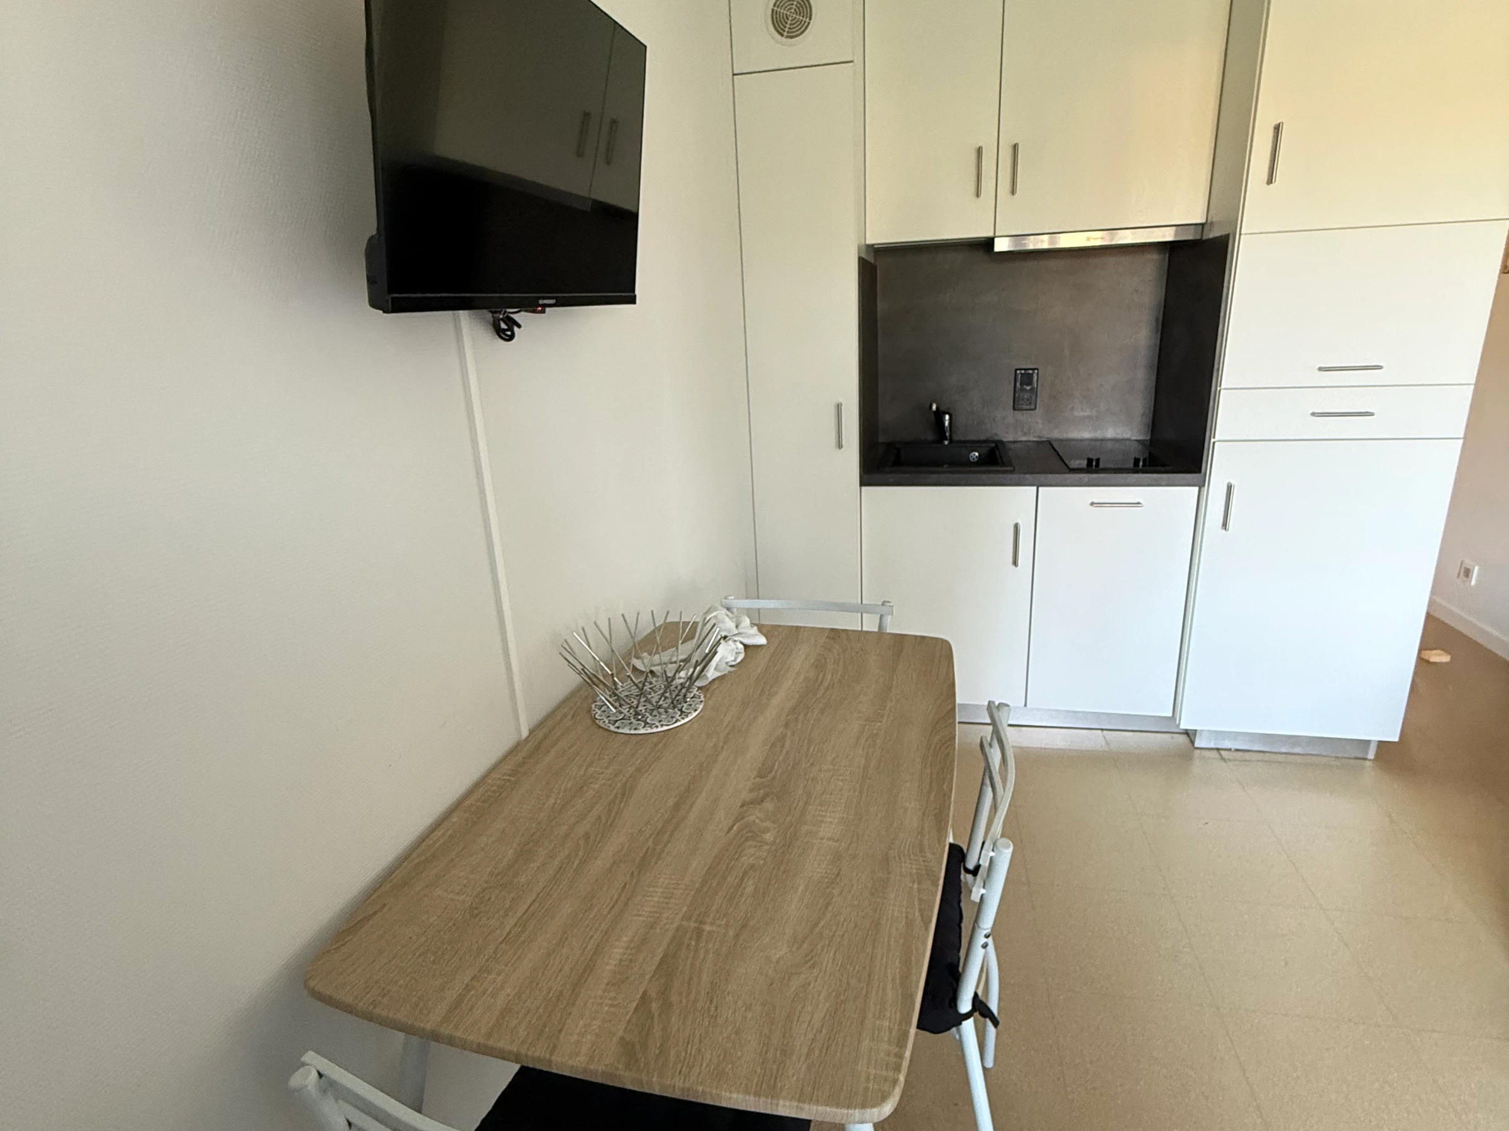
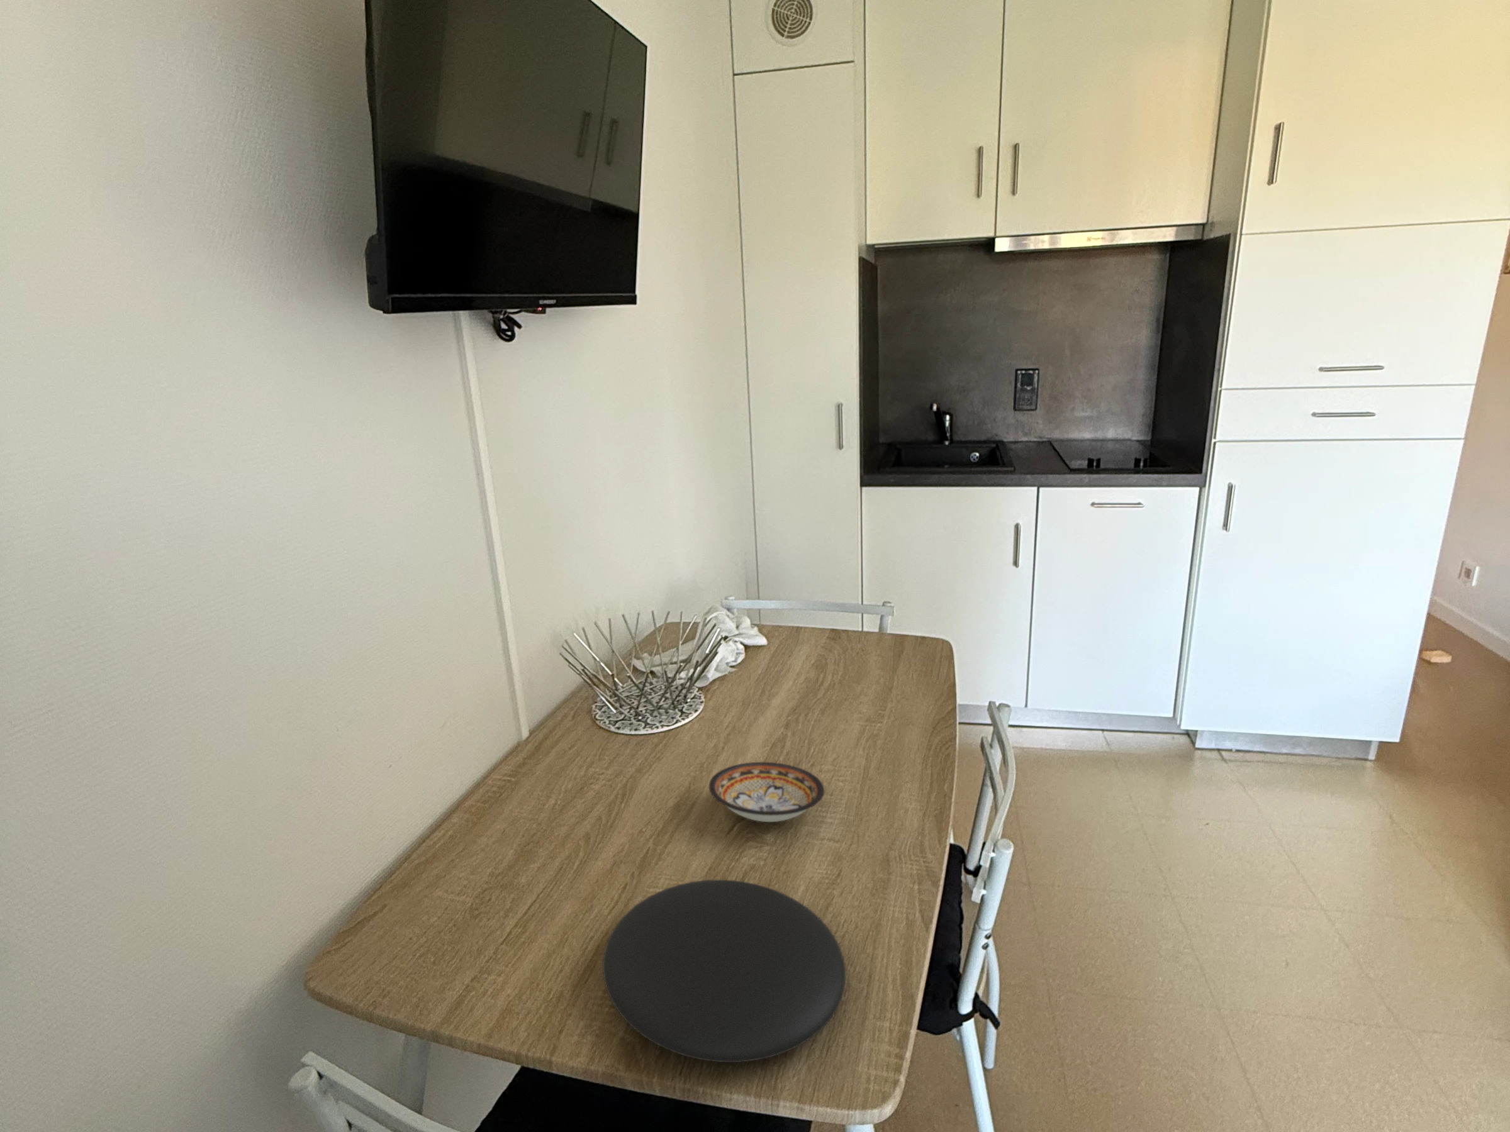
+ bowl (767, 800)
+ plate (722, 958)
